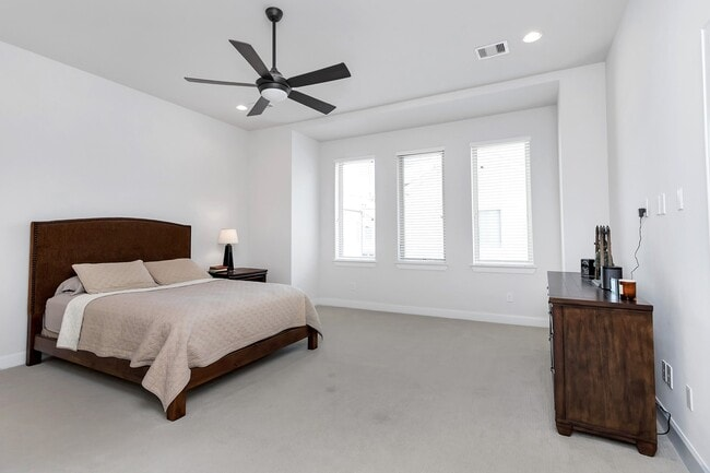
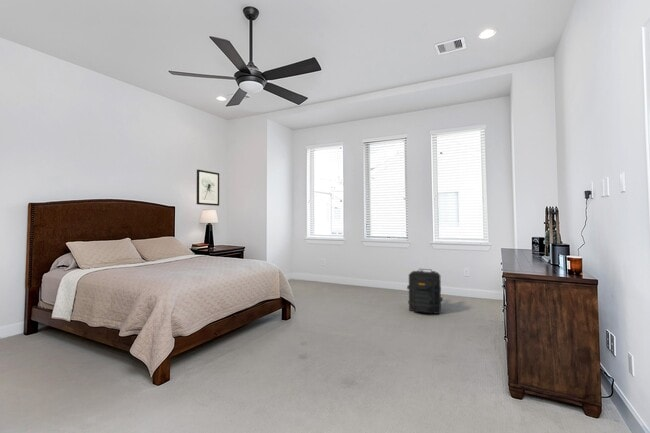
+ backpack (425, 289)
+ wall art (208, 188)
